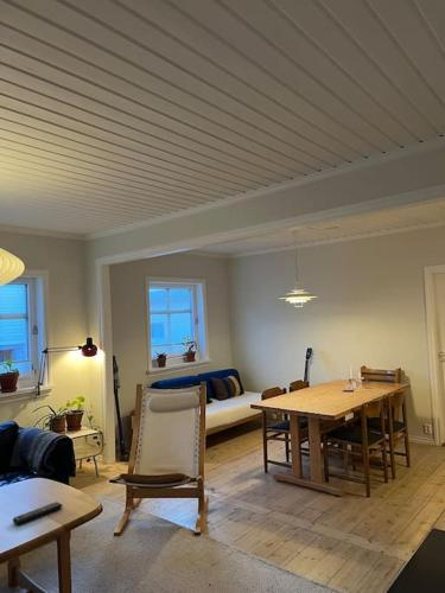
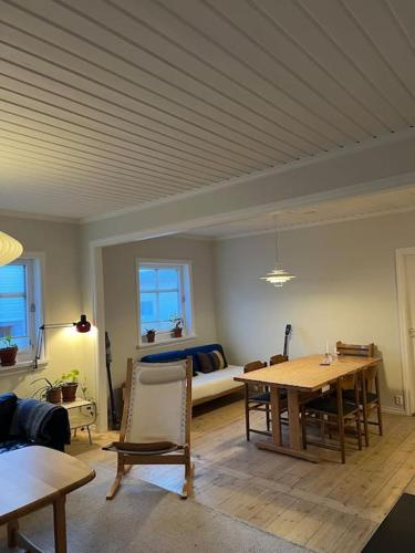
- remote control (38, 512)
